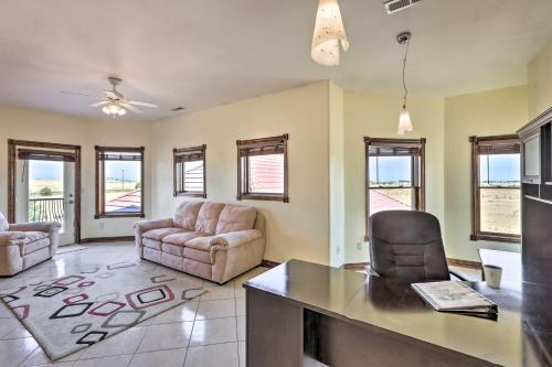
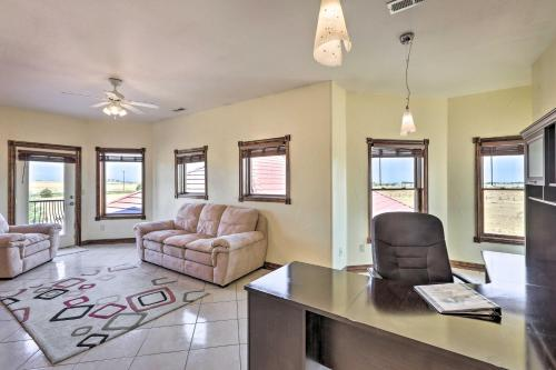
- dixie cup (492, 276)
